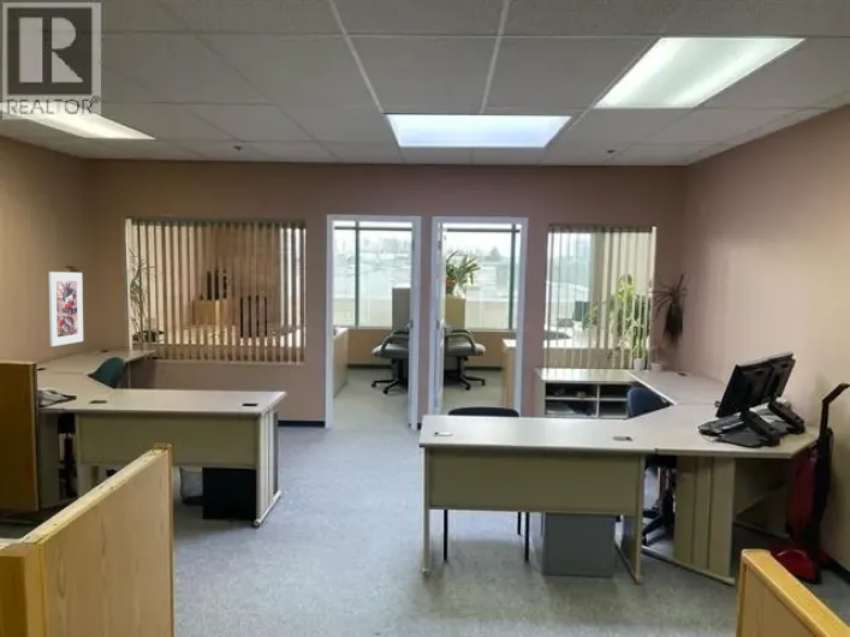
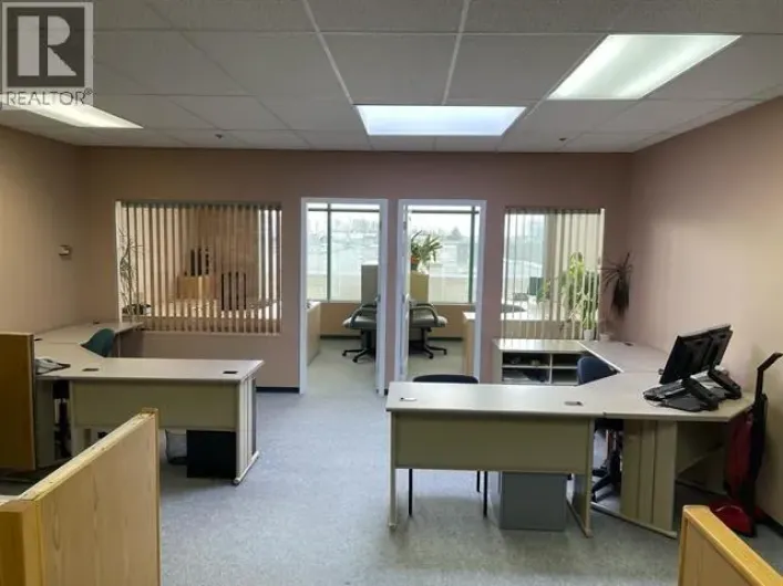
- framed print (66, 308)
